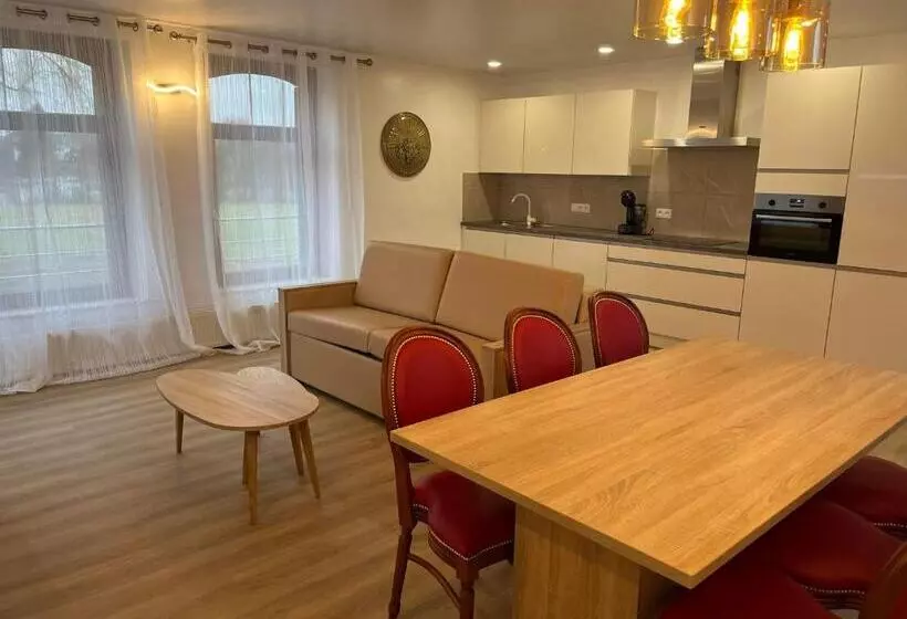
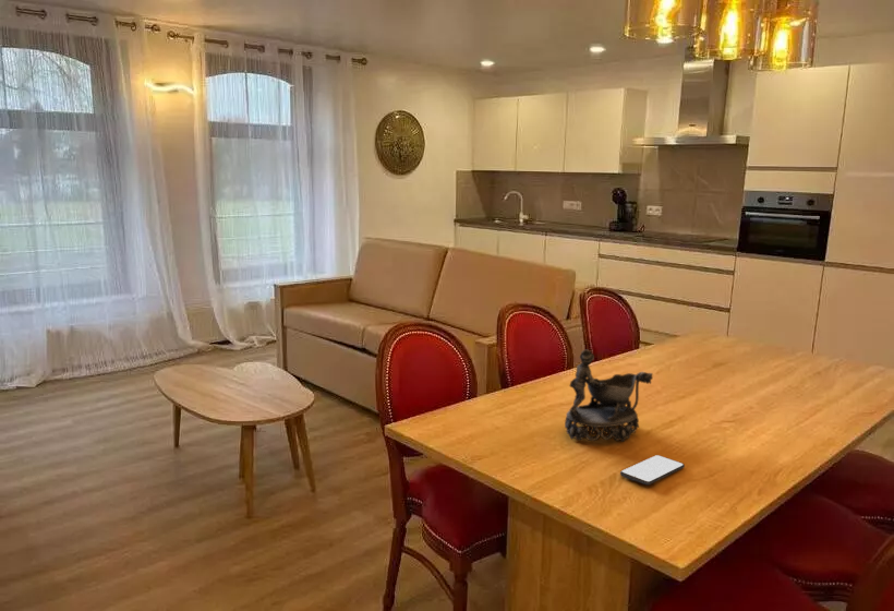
+ decorative bowl (608, 387)
+ smartphone (652, 469)
